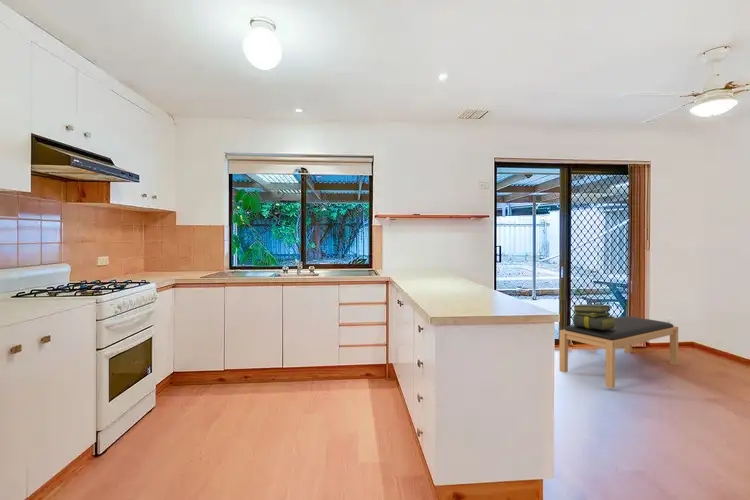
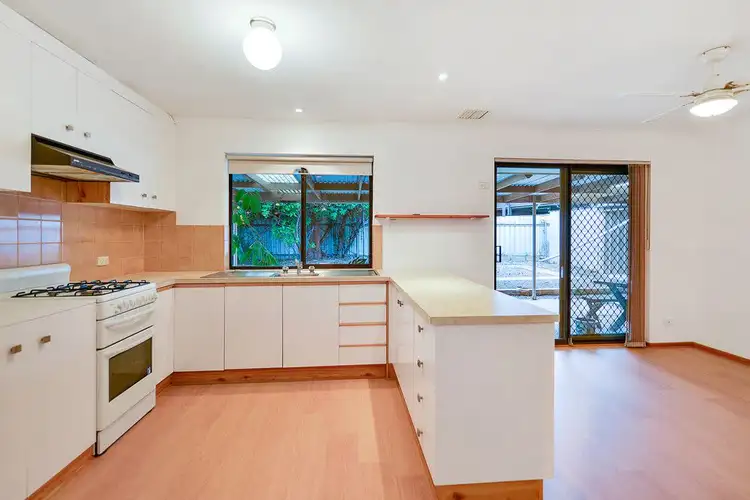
- bench (620, 345)
- stack of books (592, 315)
